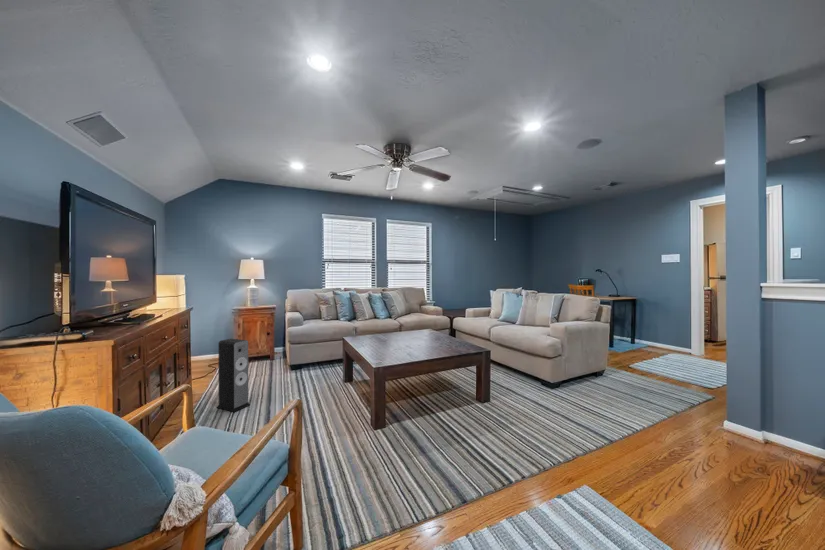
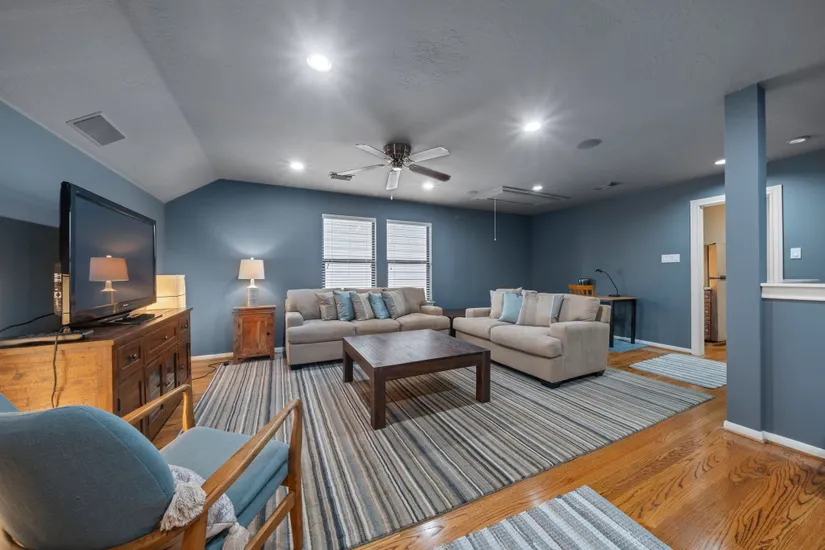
- speaker (233, 373)
